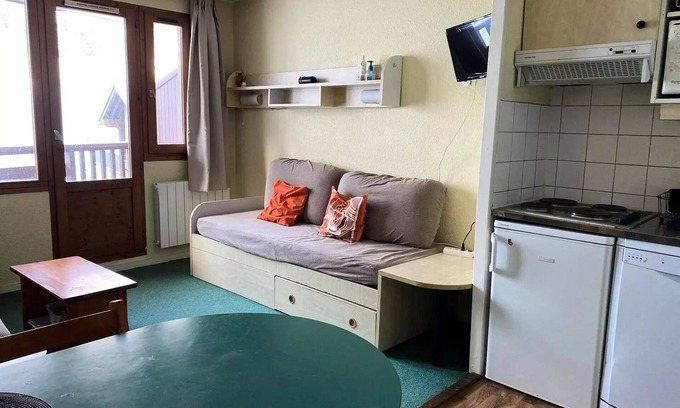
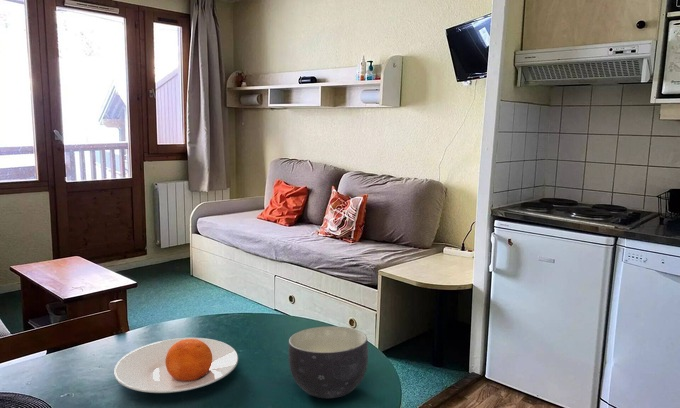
+ bowl (328, 362)
+ plate (178, 357)
